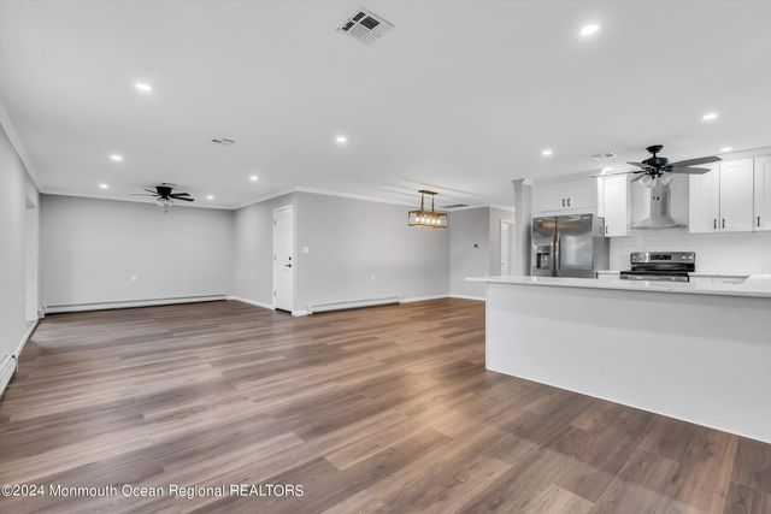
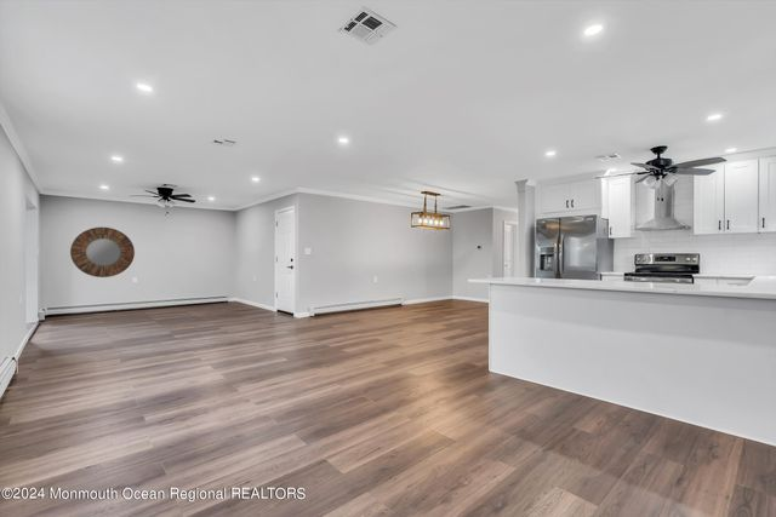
+ home mirror (103, 252)
